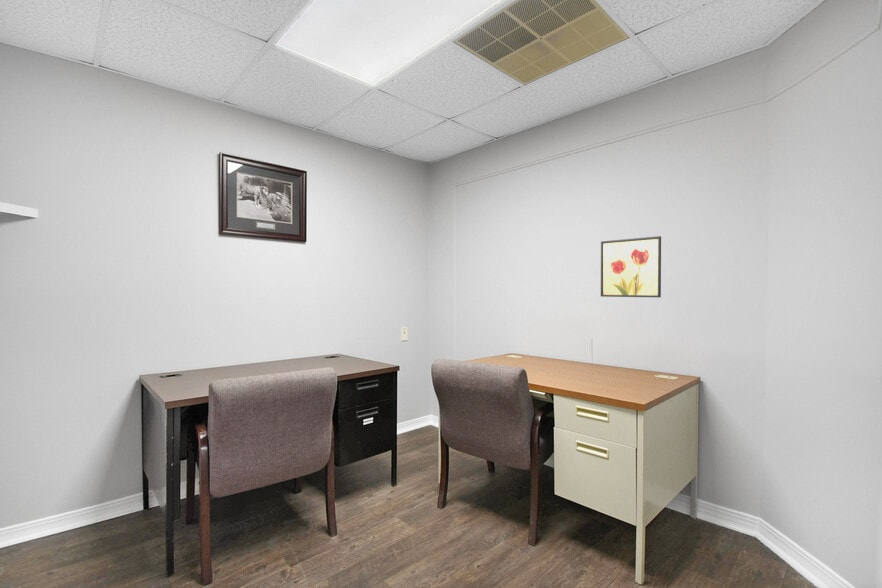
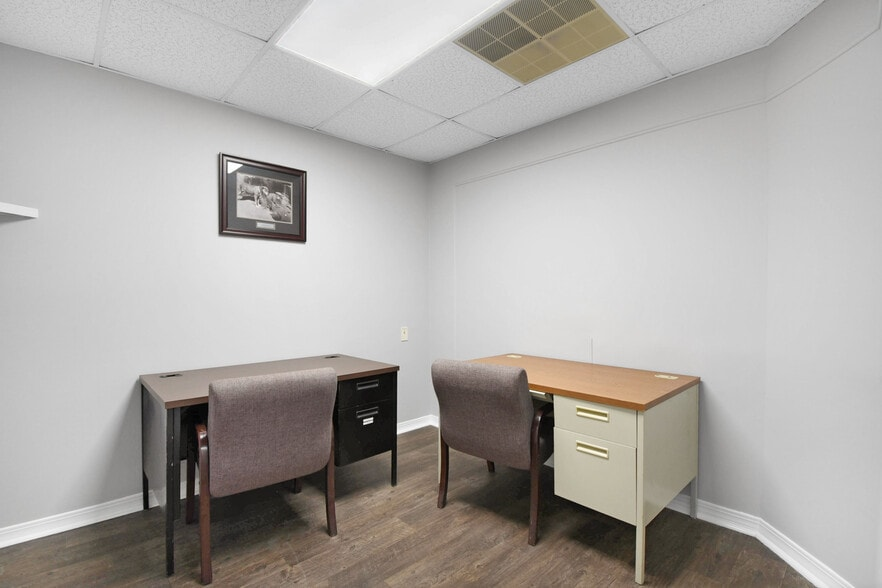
- wall art (629, 268)
